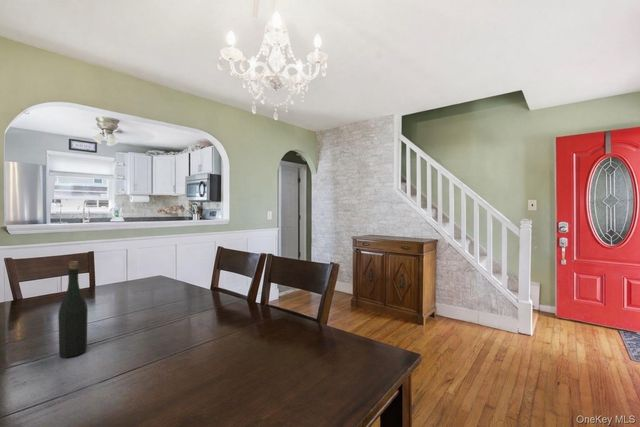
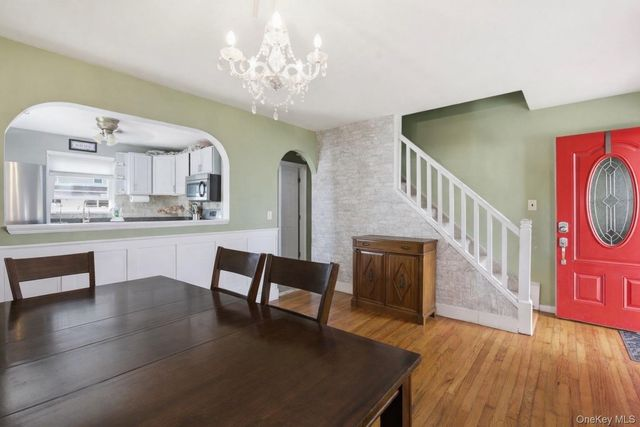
- bottle (73, 307)
